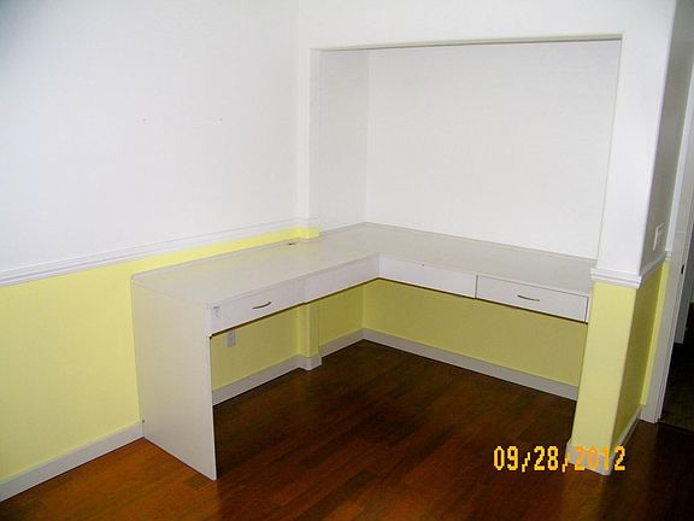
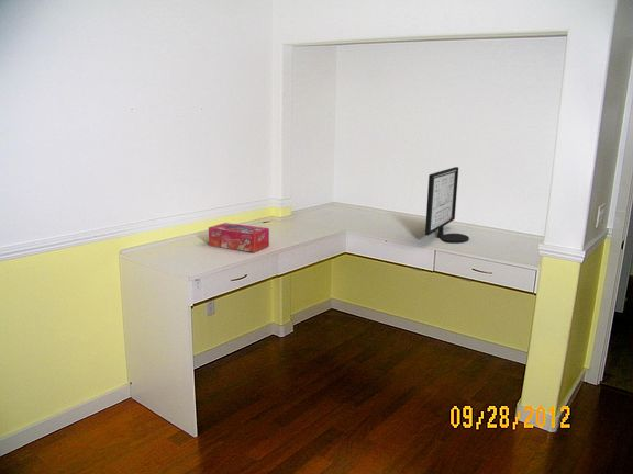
+ computer monitor (455, 205)
+ tissue box (238, 236)
